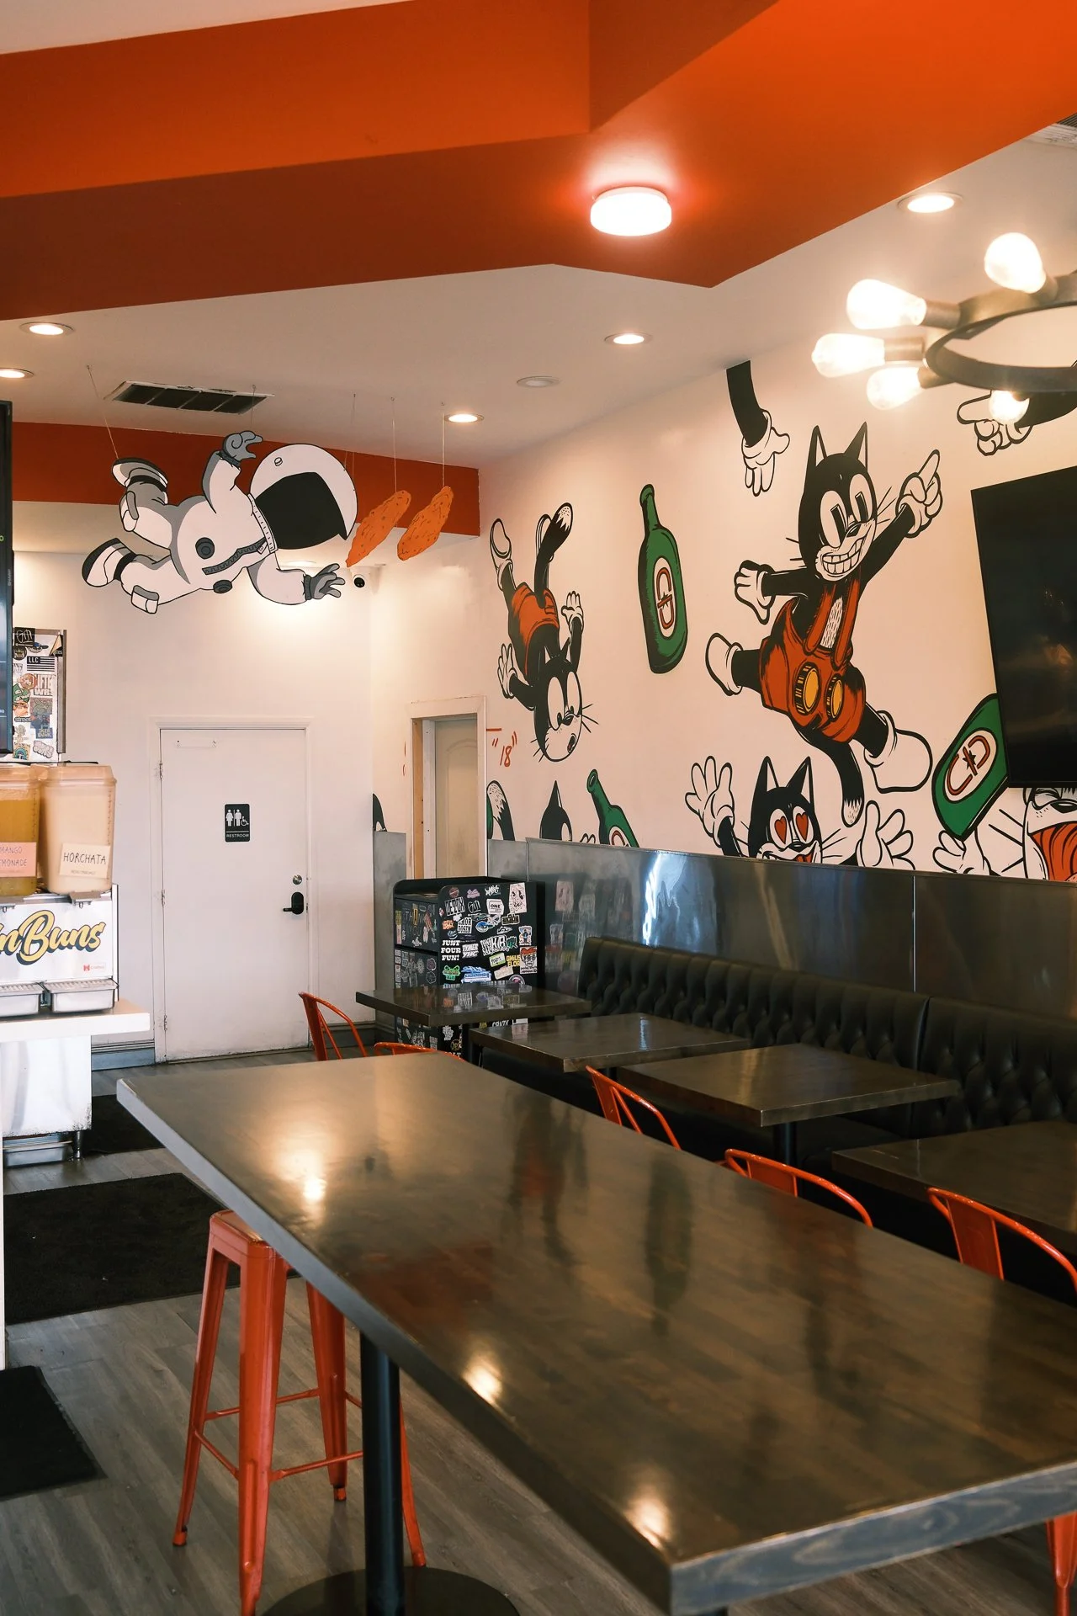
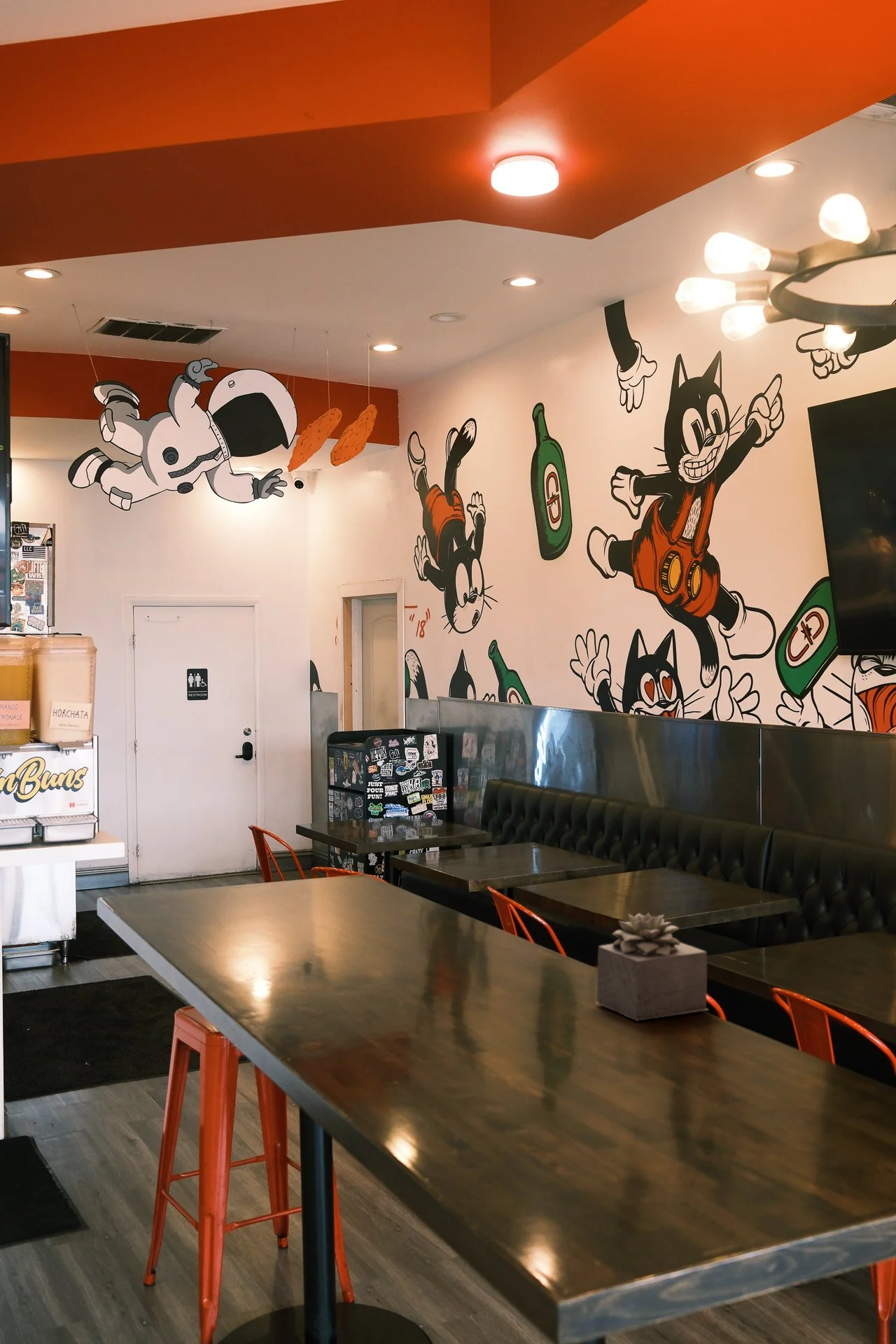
+ succulent plant (650, 960)
